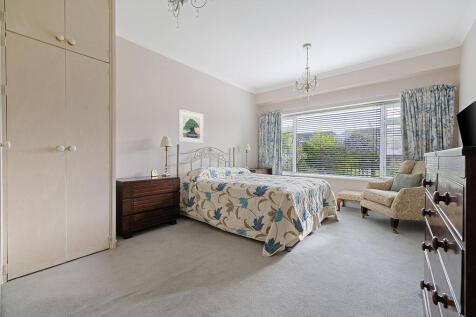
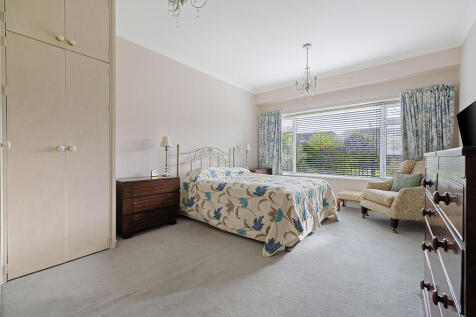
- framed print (191, 127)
